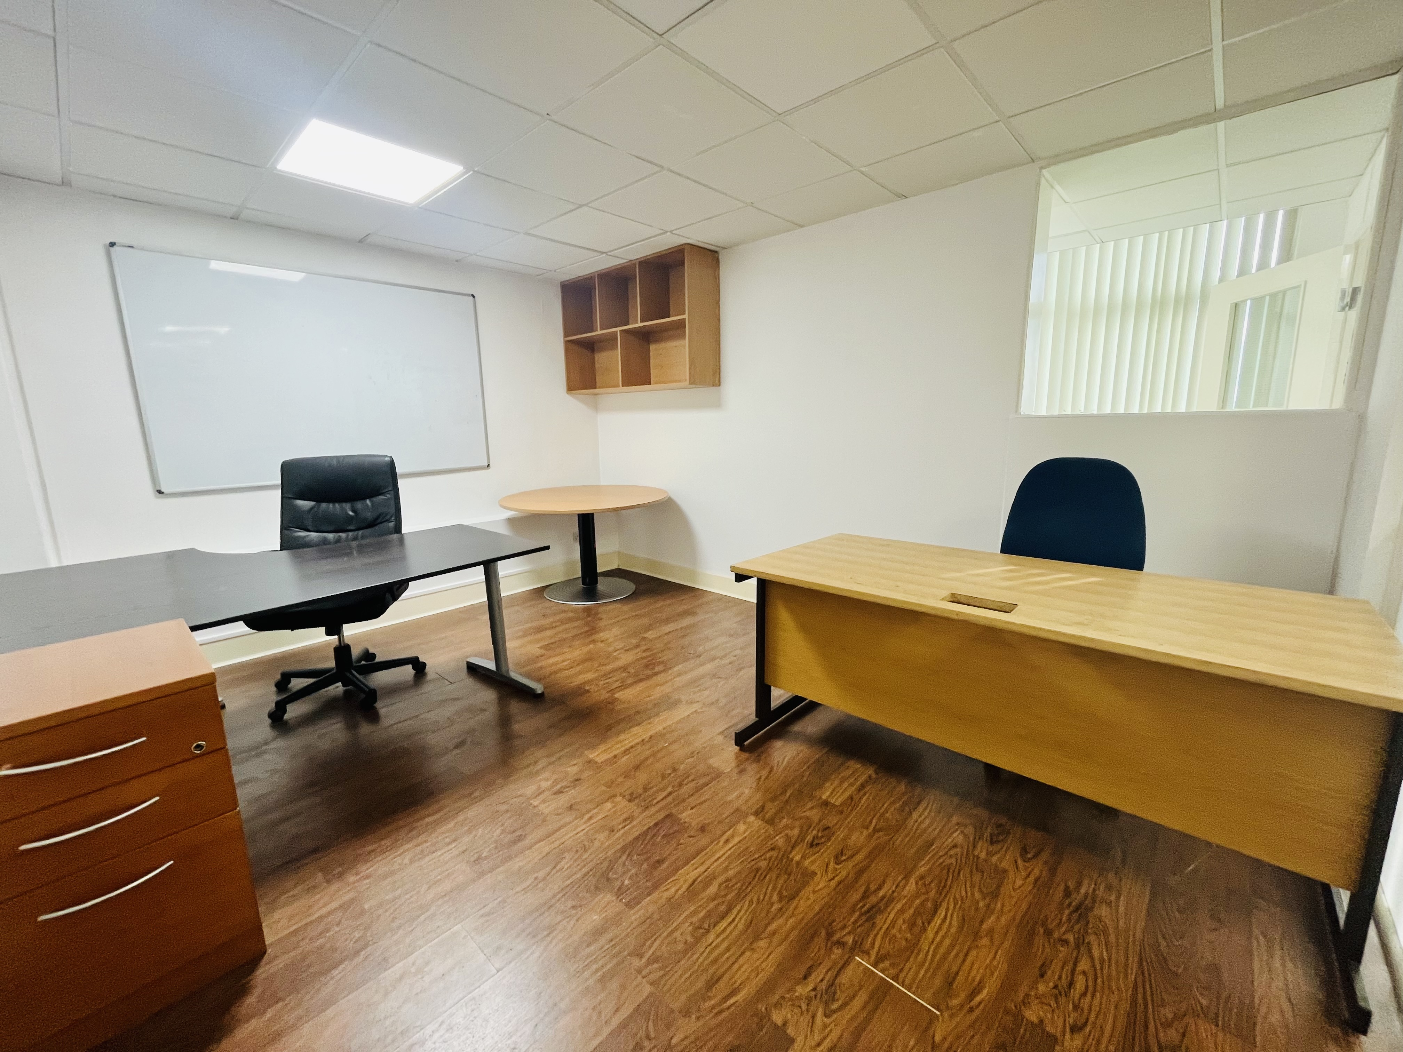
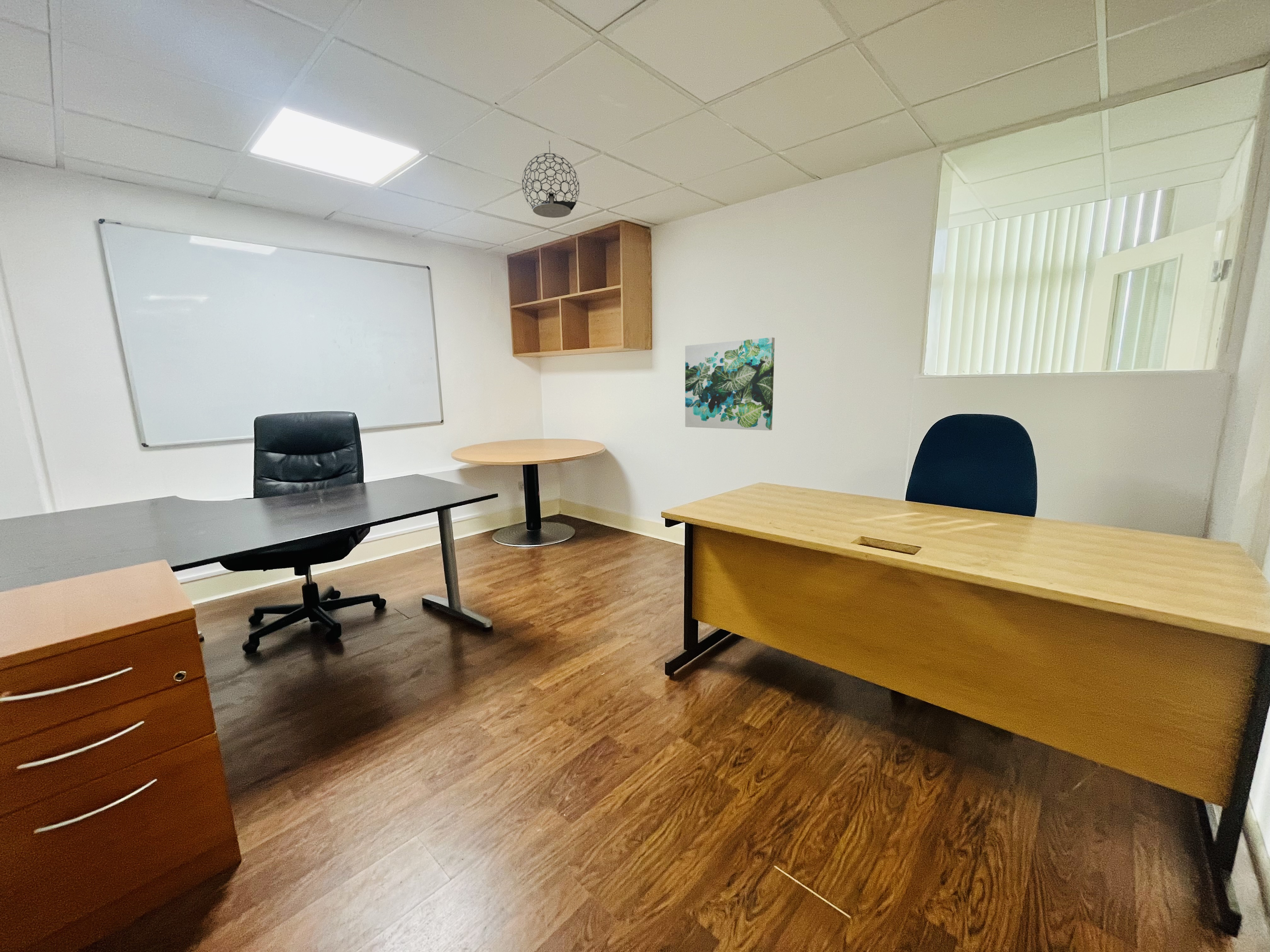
+ wall art (727, 386)
+ pendant light (551, 177)
